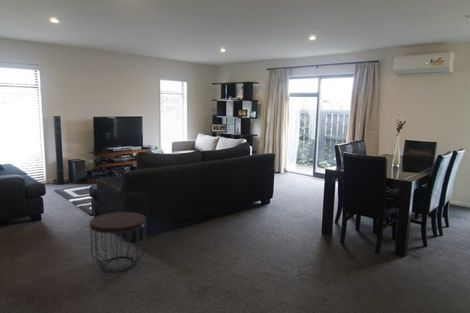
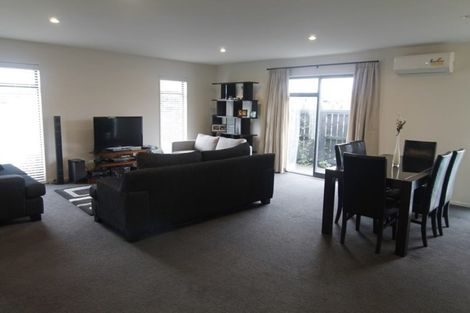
- side table (121, 241)
